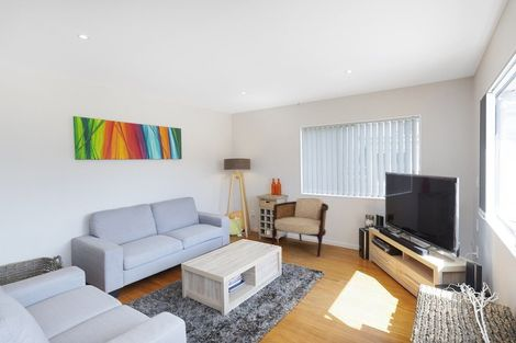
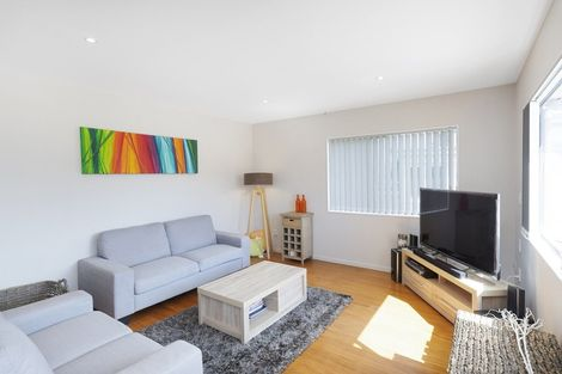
- armchair (302, 222)
